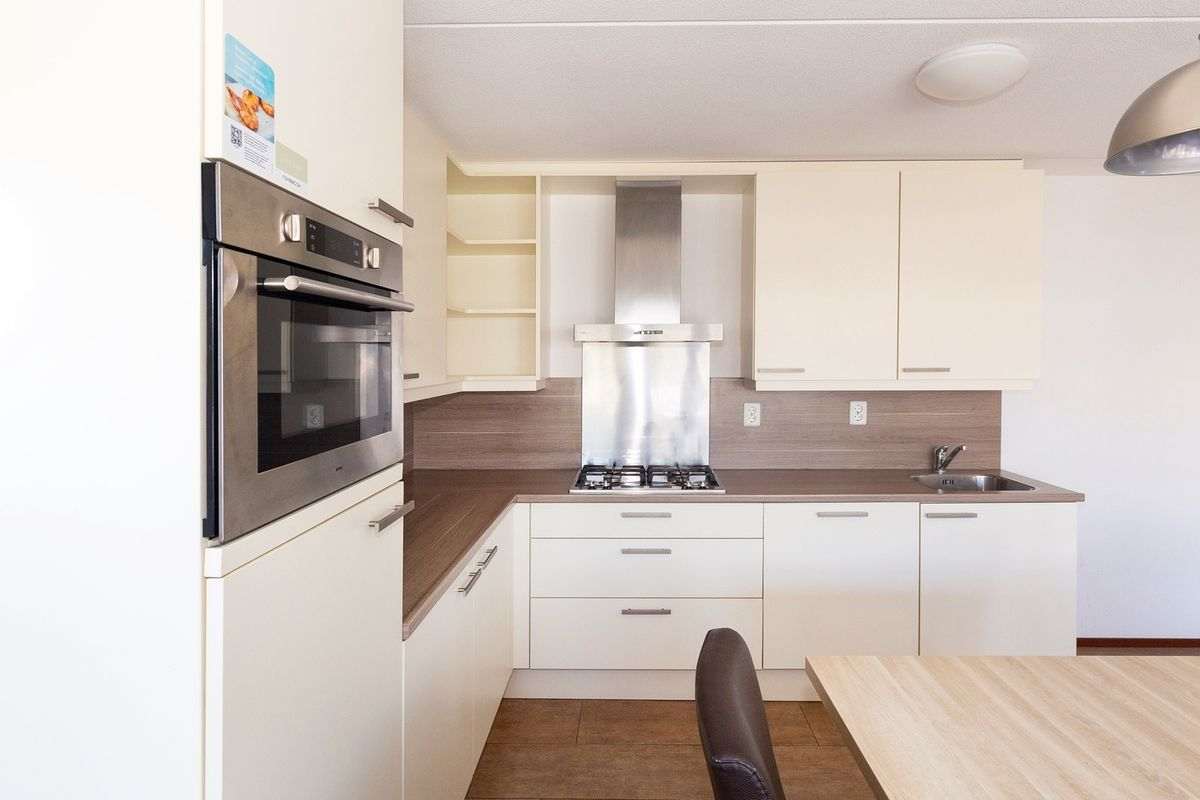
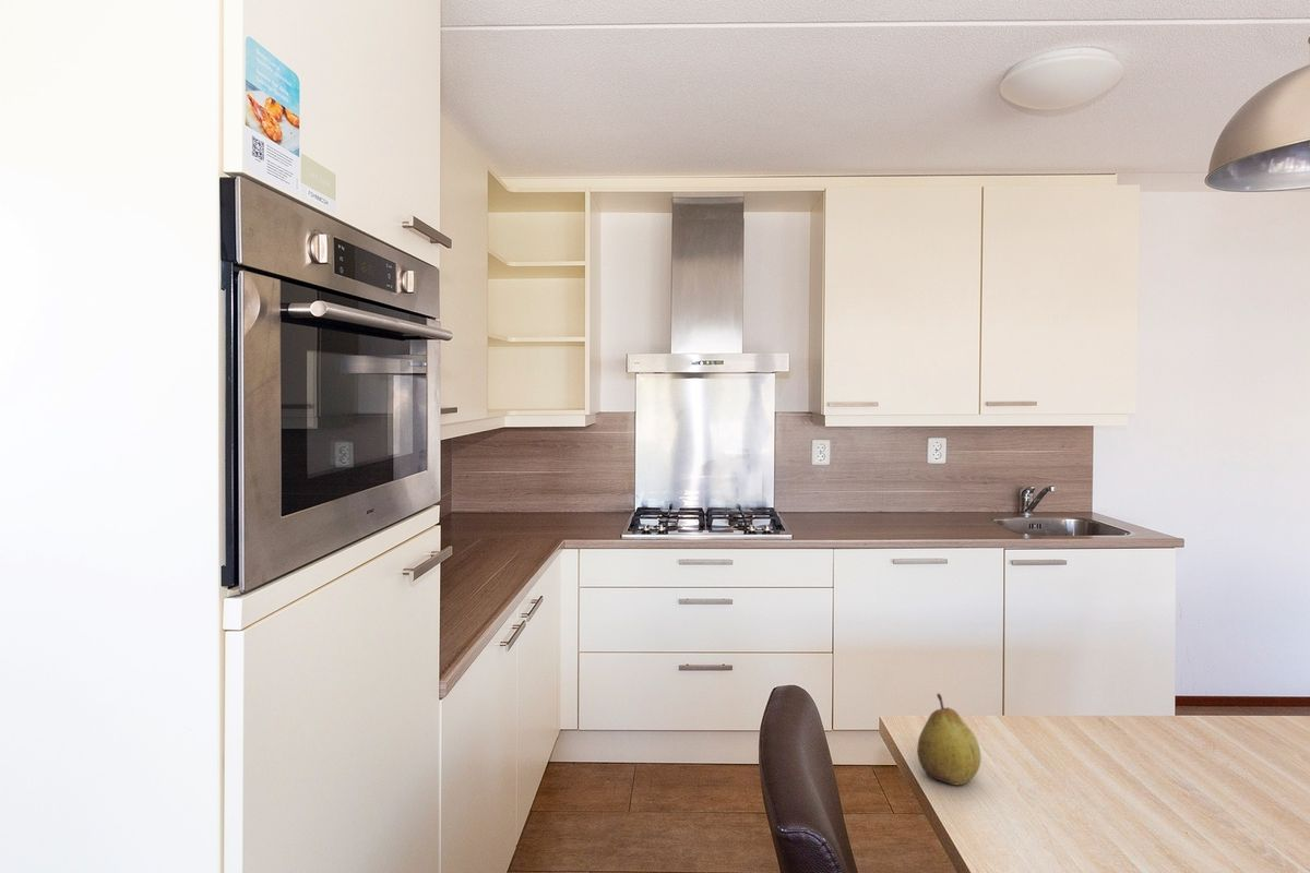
+ fruit (949, 738)
